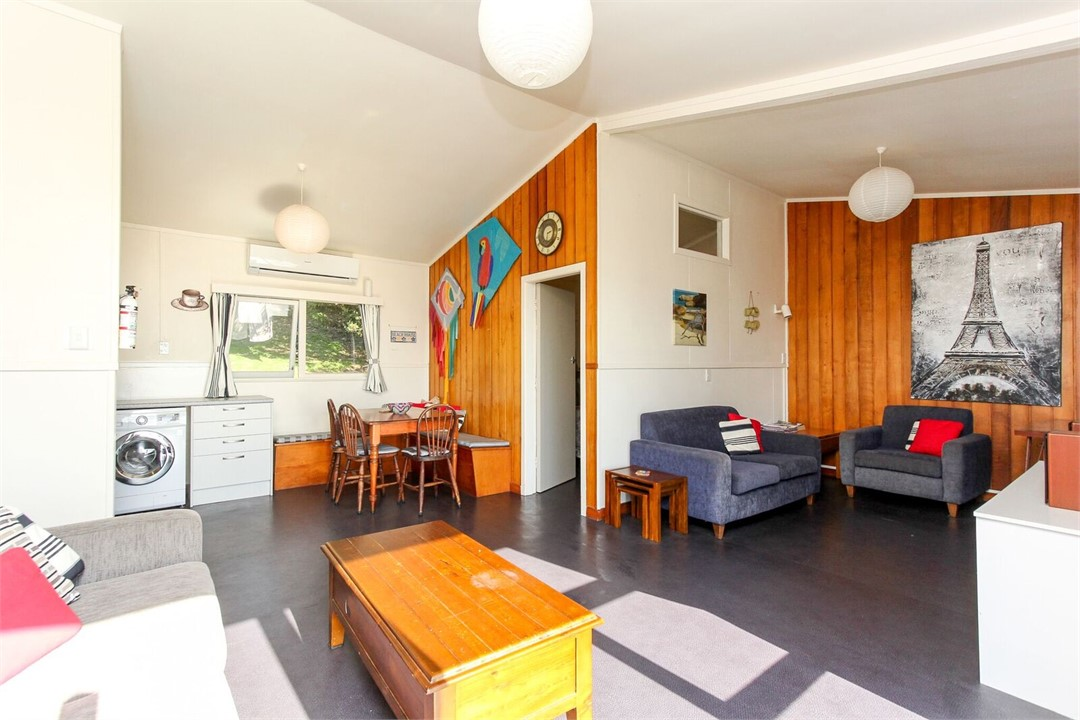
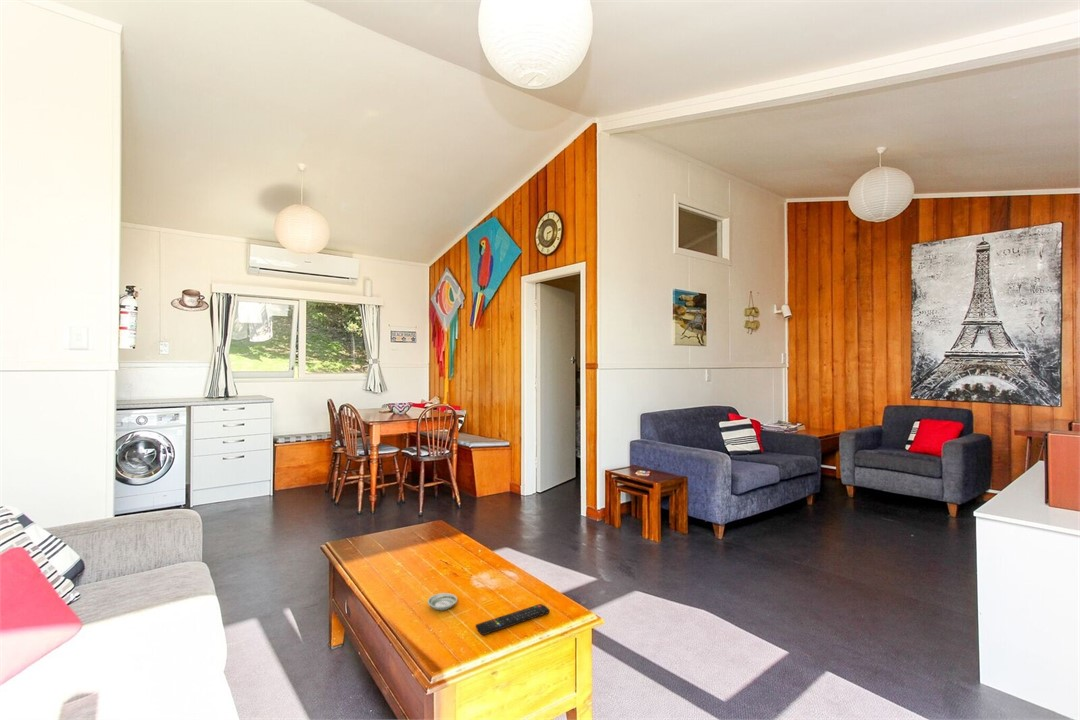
+ remote control (514, 619)
+ saucer (442, 603)
